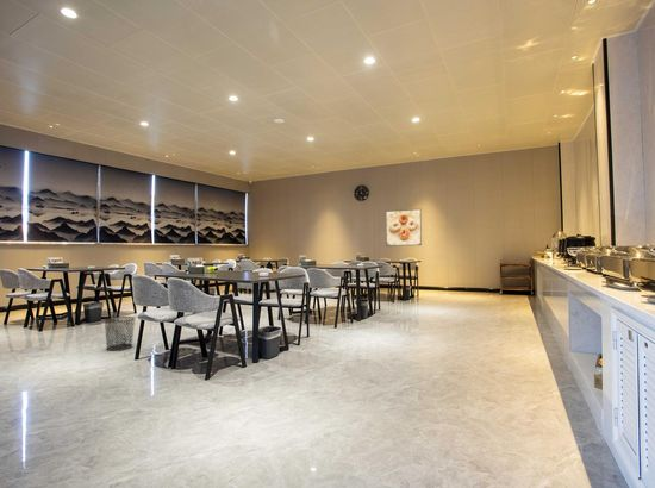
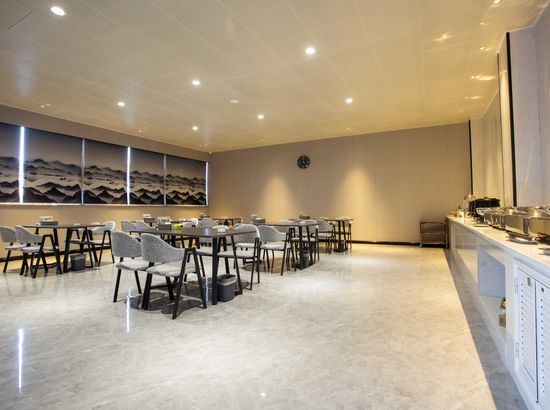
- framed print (403, 227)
- waste bin (119, 333)
